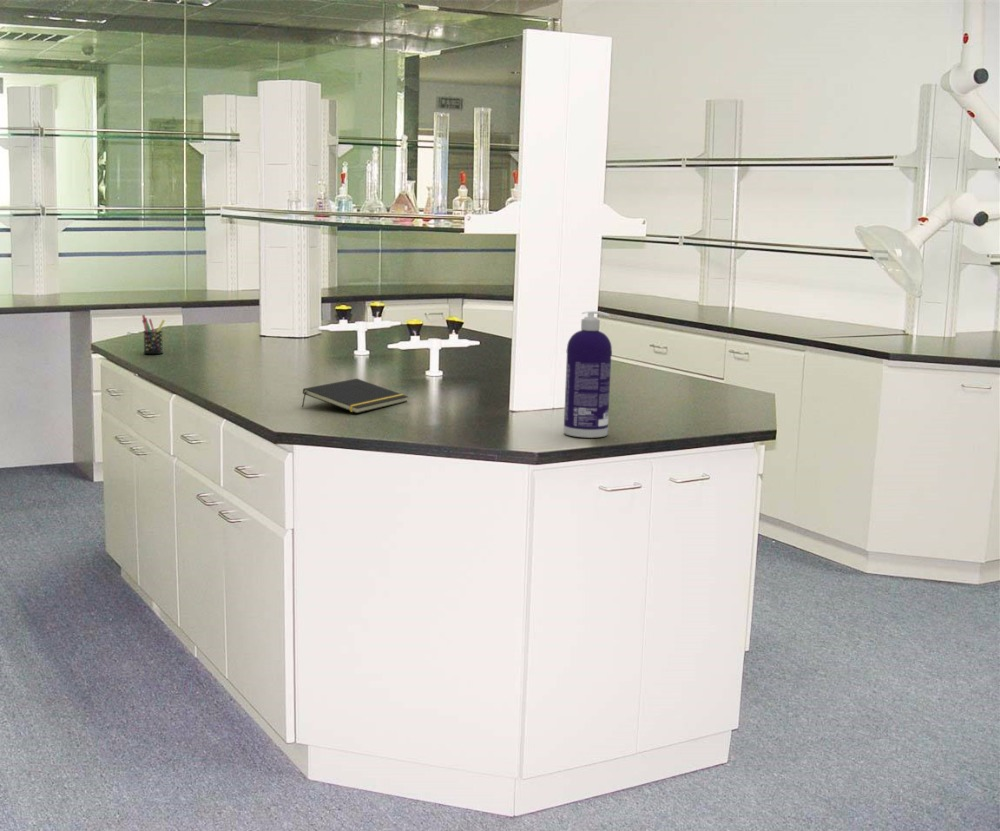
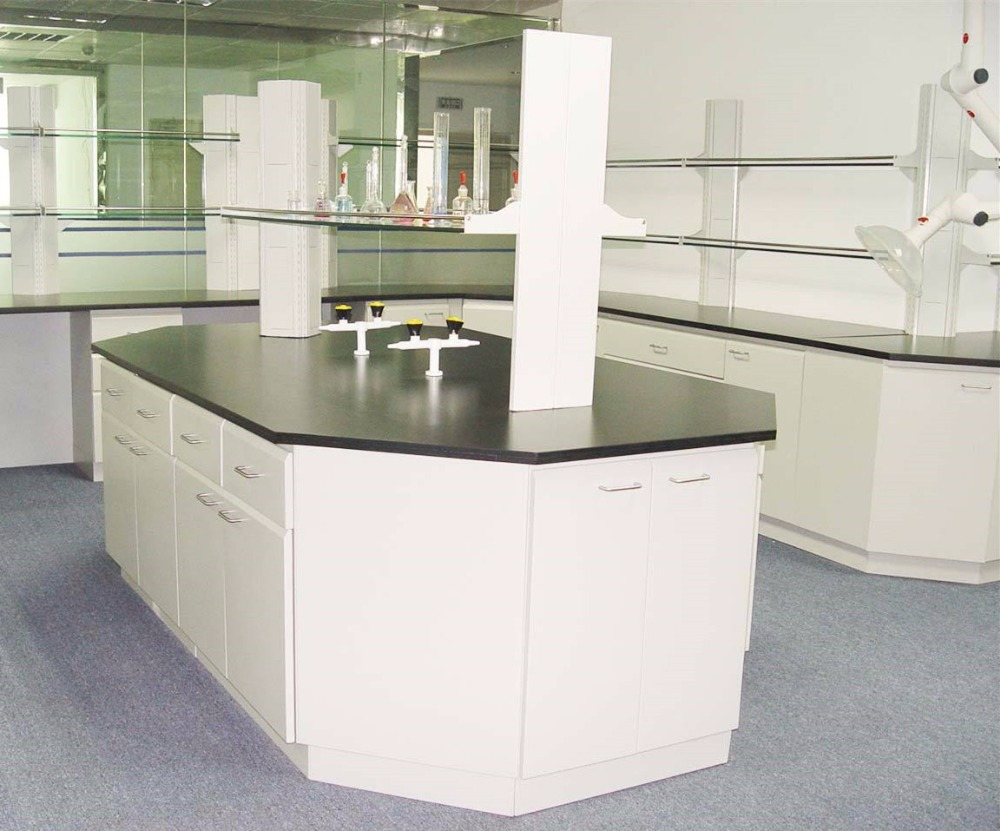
- pen holder (151, 334)
- notepad (356, 395)
- spray bottle (588, 372)
